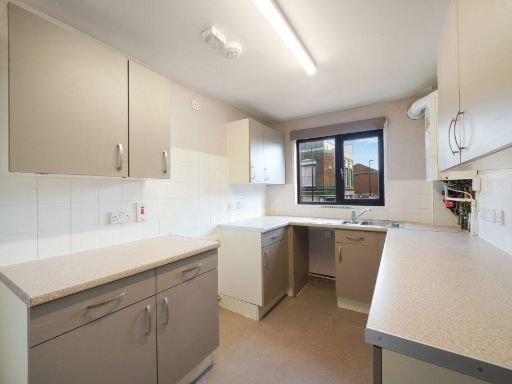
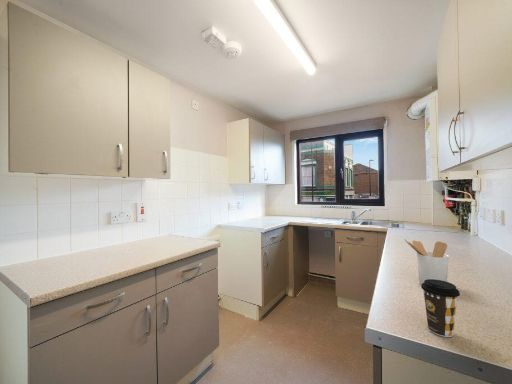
+ utensil holder (425, 262)
+ coffee cup (440, 307)
